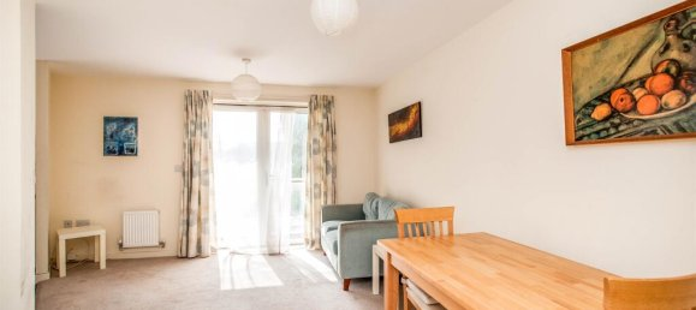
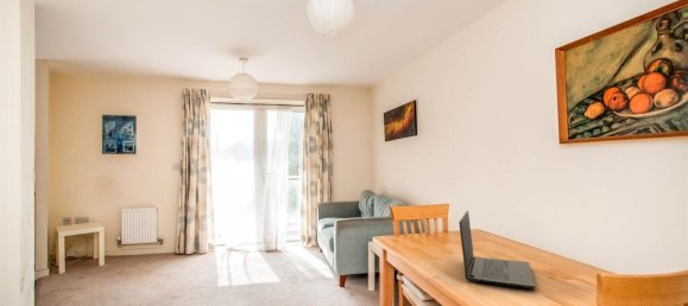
+ laptop (496, 259)
